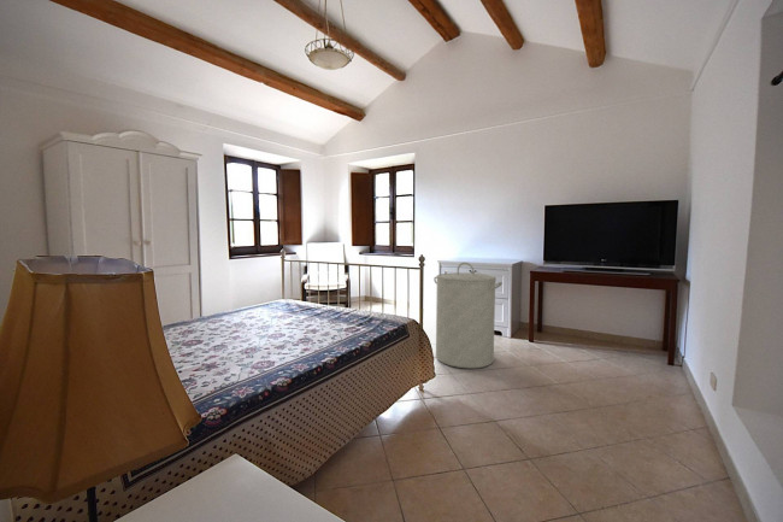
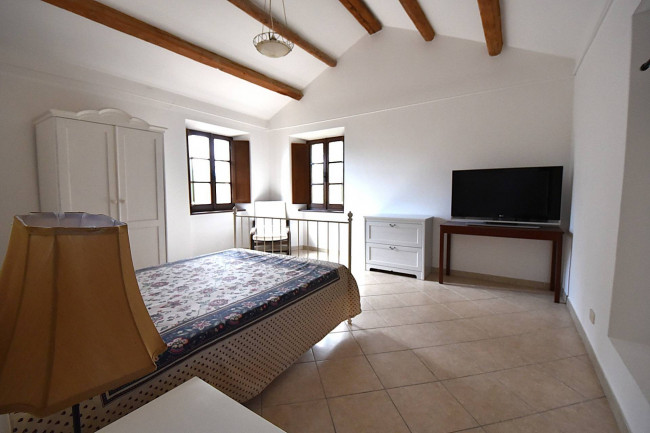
- laundry hamper (465, 310)
